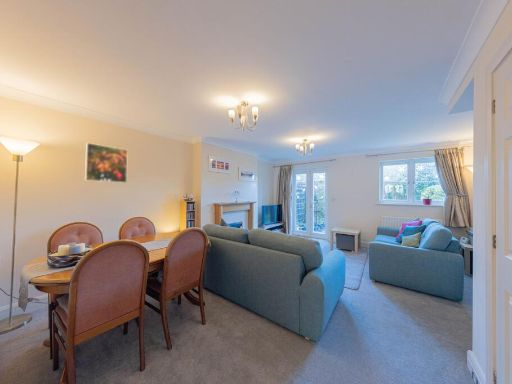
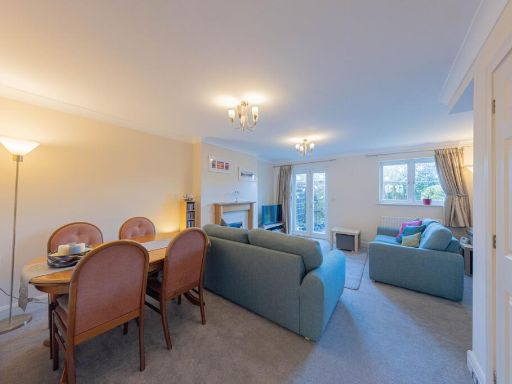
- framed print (107, 164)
